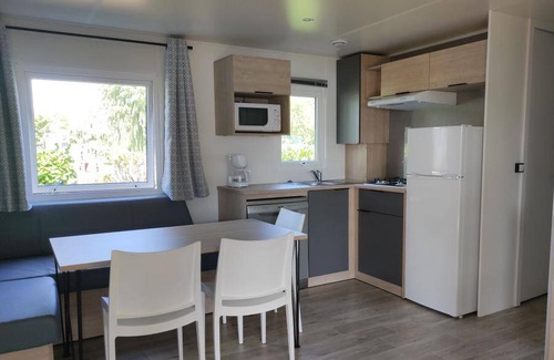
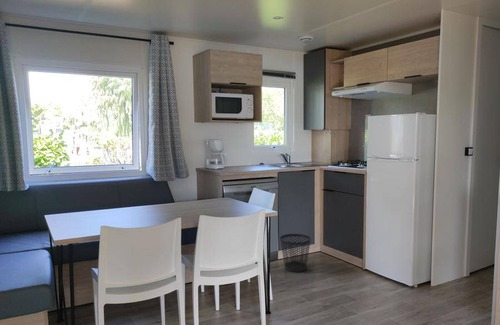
+ wastebasket (295, 253)
